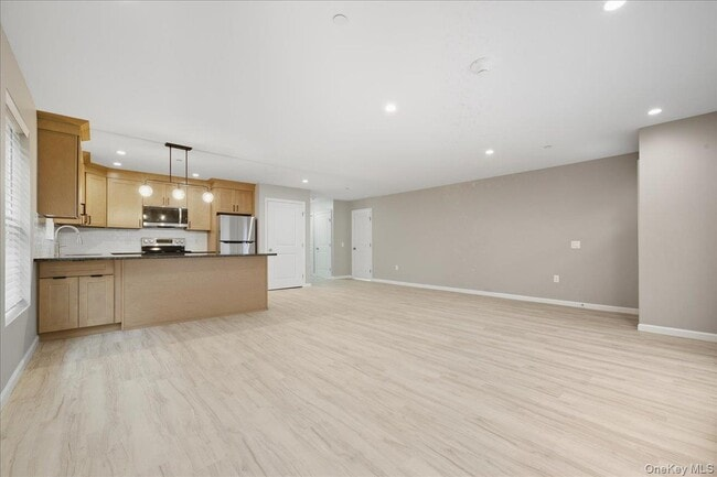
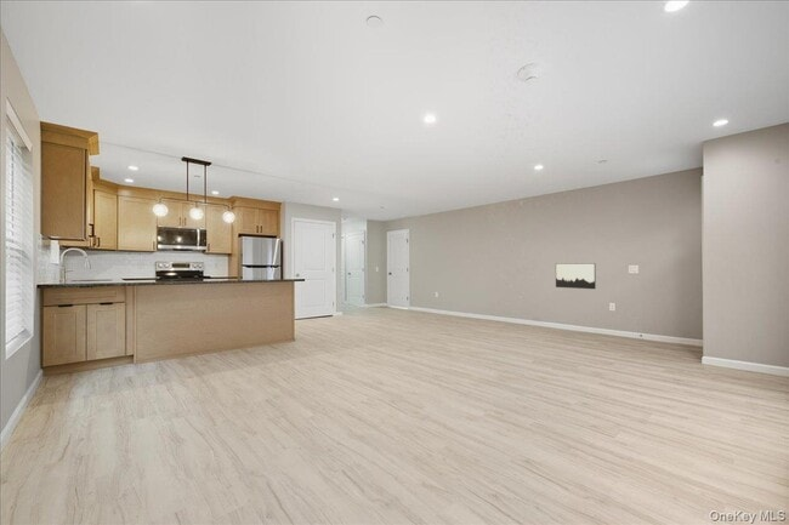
+ wall art (574, 275)
